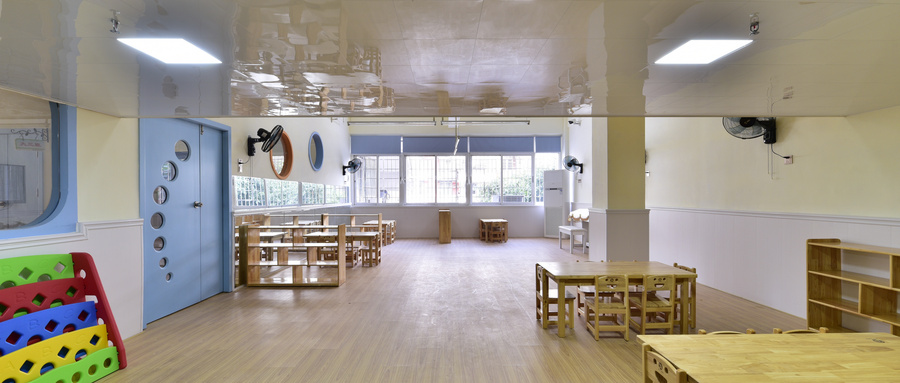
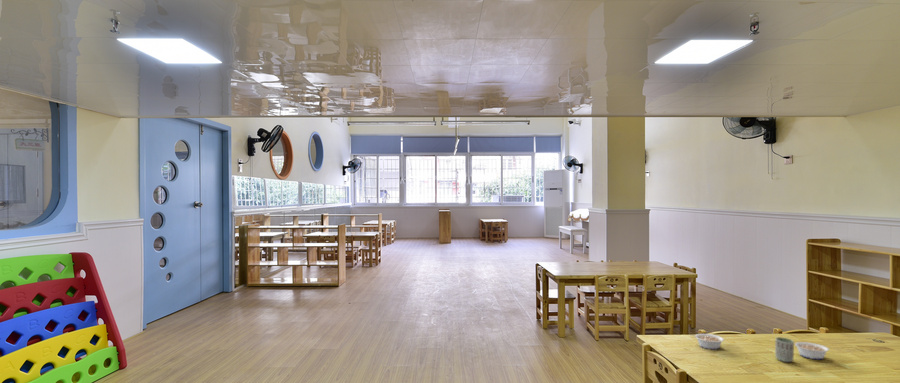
+ legume (810, 350)
+ cup (784, 349)
+ legume (708, 341)
